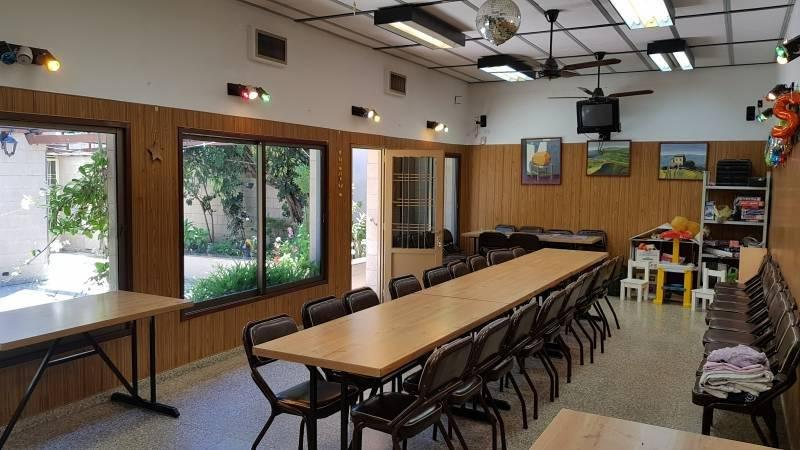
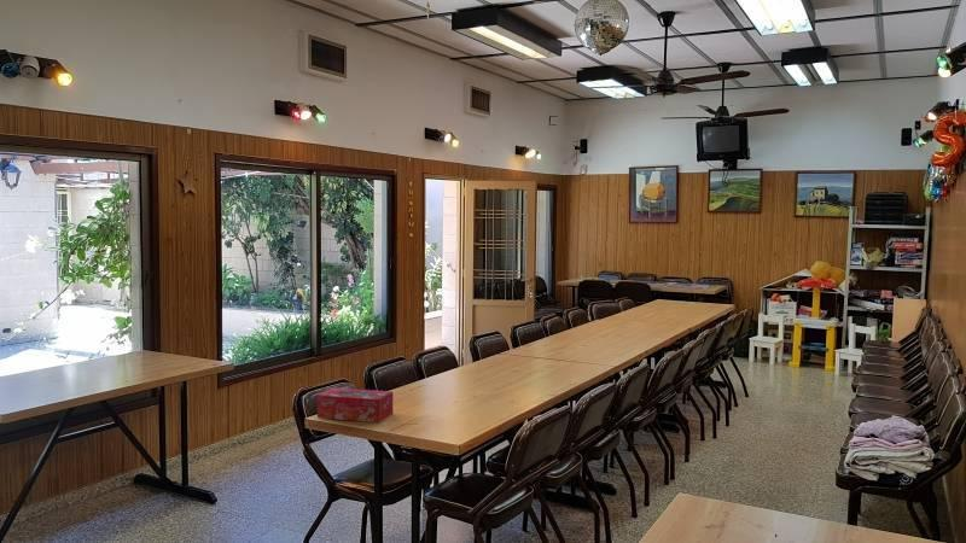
+ tissue box (355, 404)
